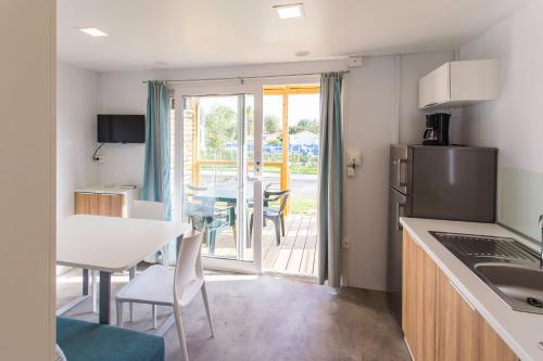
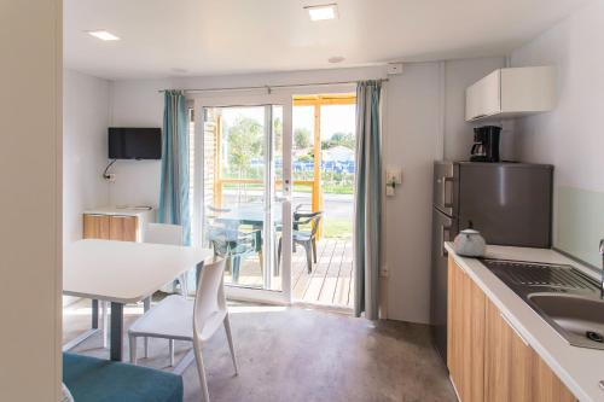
+ kettle (469, 237)
